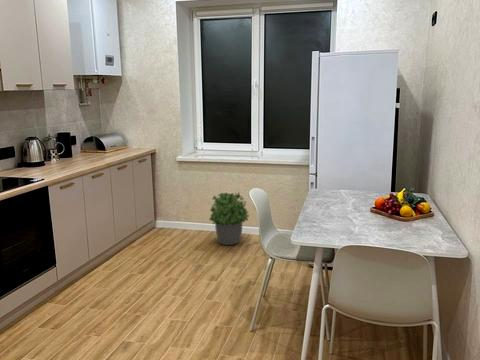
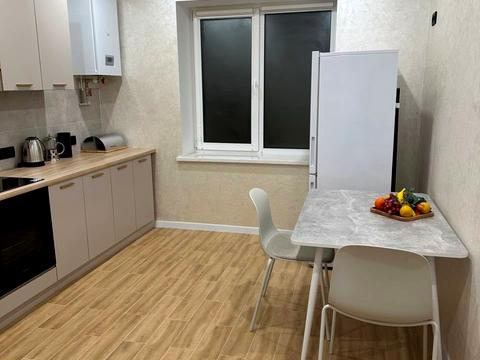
- potted plant (228, 217)
